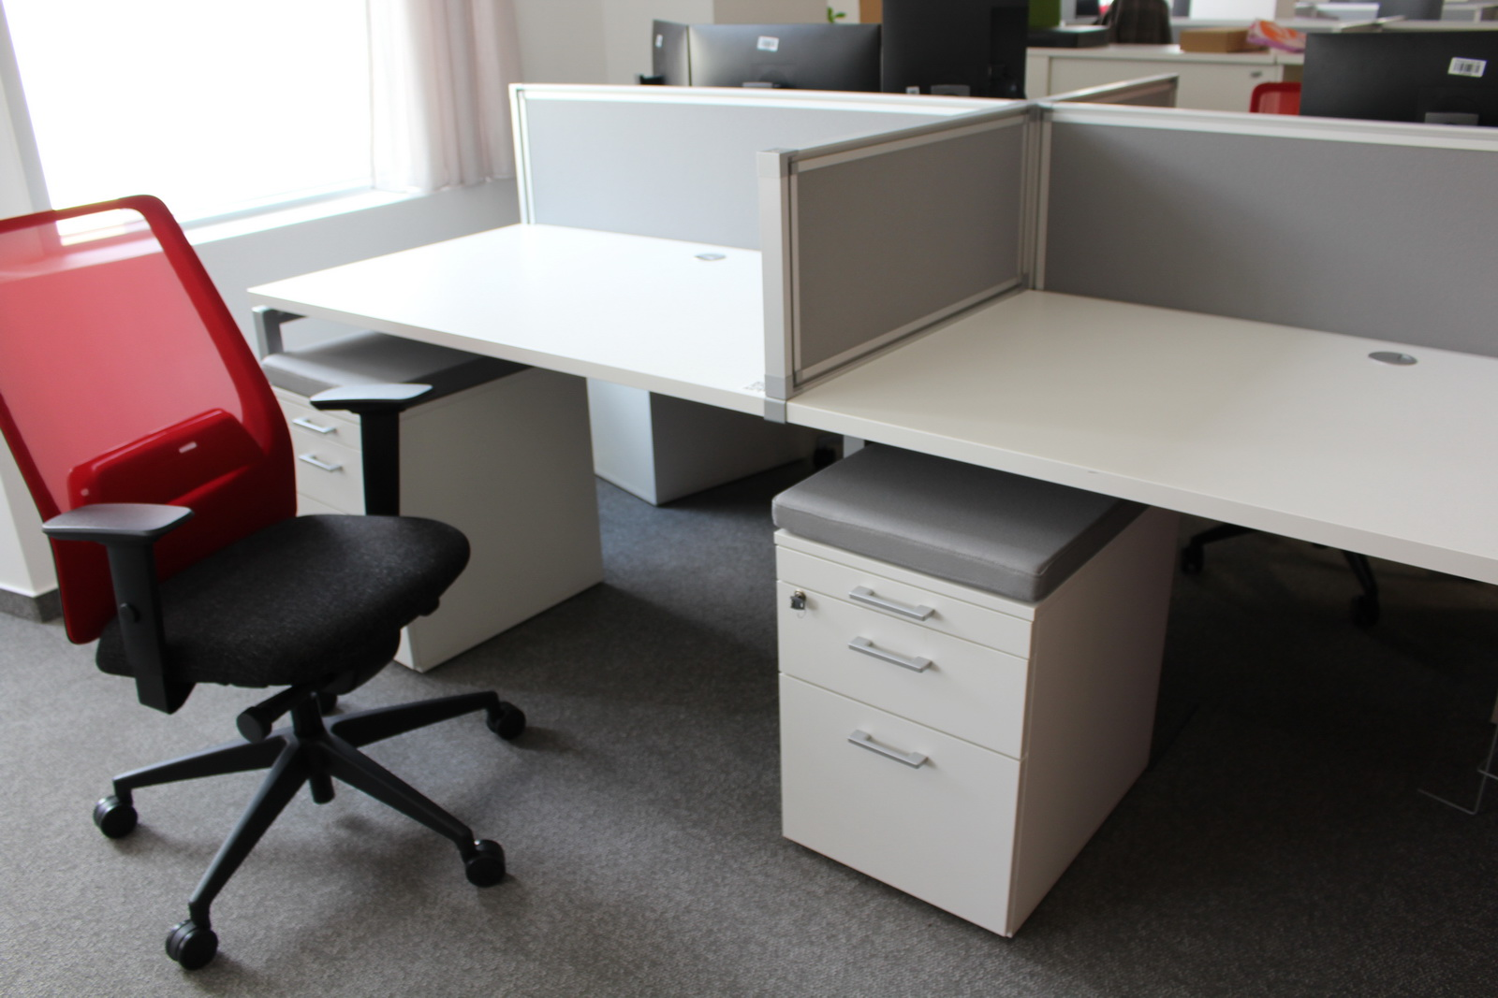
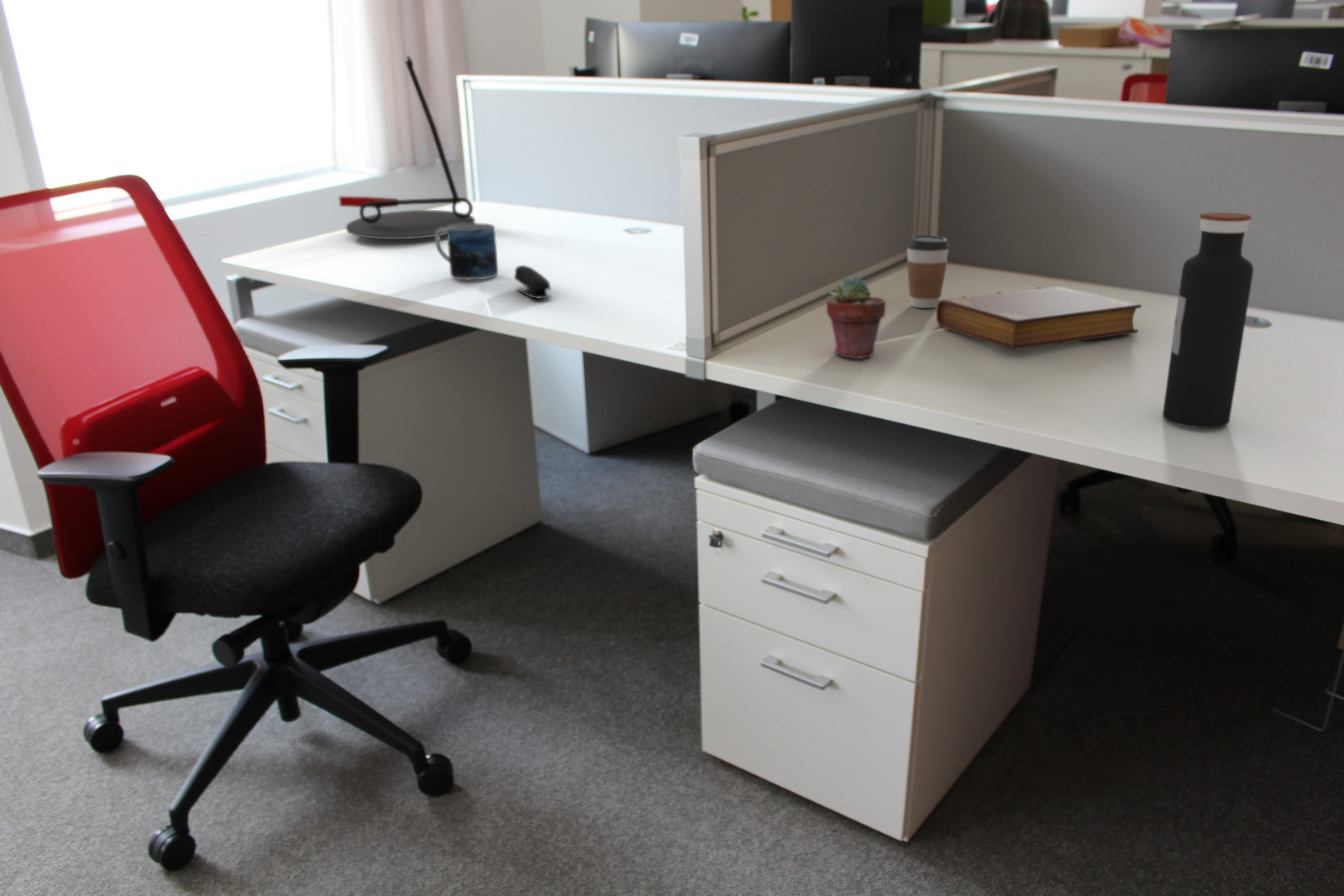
+ desk lamp (433, 136)
+ mug (464, 250)
+ stapler (532, 281)
+ coffee cup (926, 272)
+ book (1035, 314)
+ potted succulent (855, 316)
+ water bottle (1210, 321)
